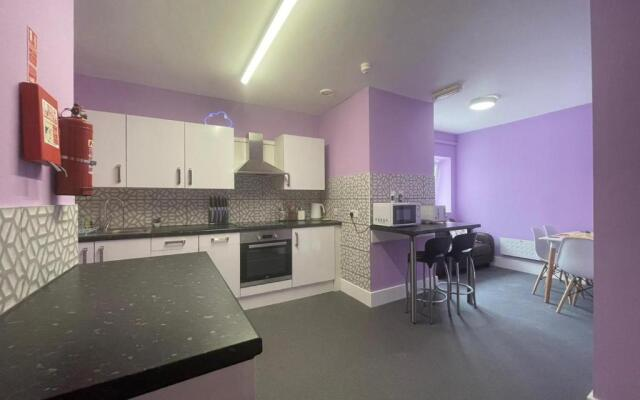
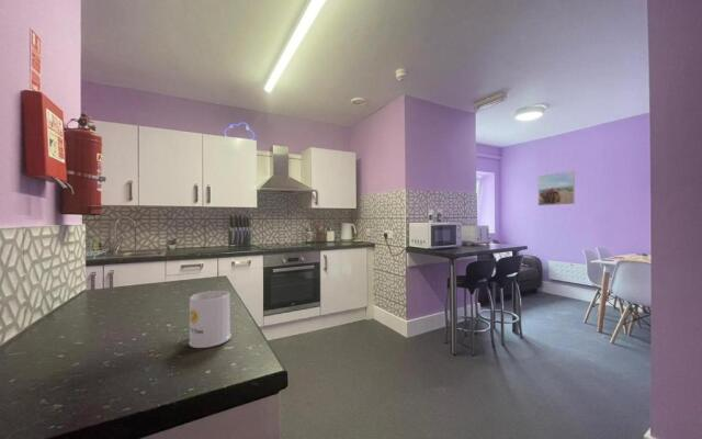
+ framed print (555, 189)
+ mug (206, 316)
